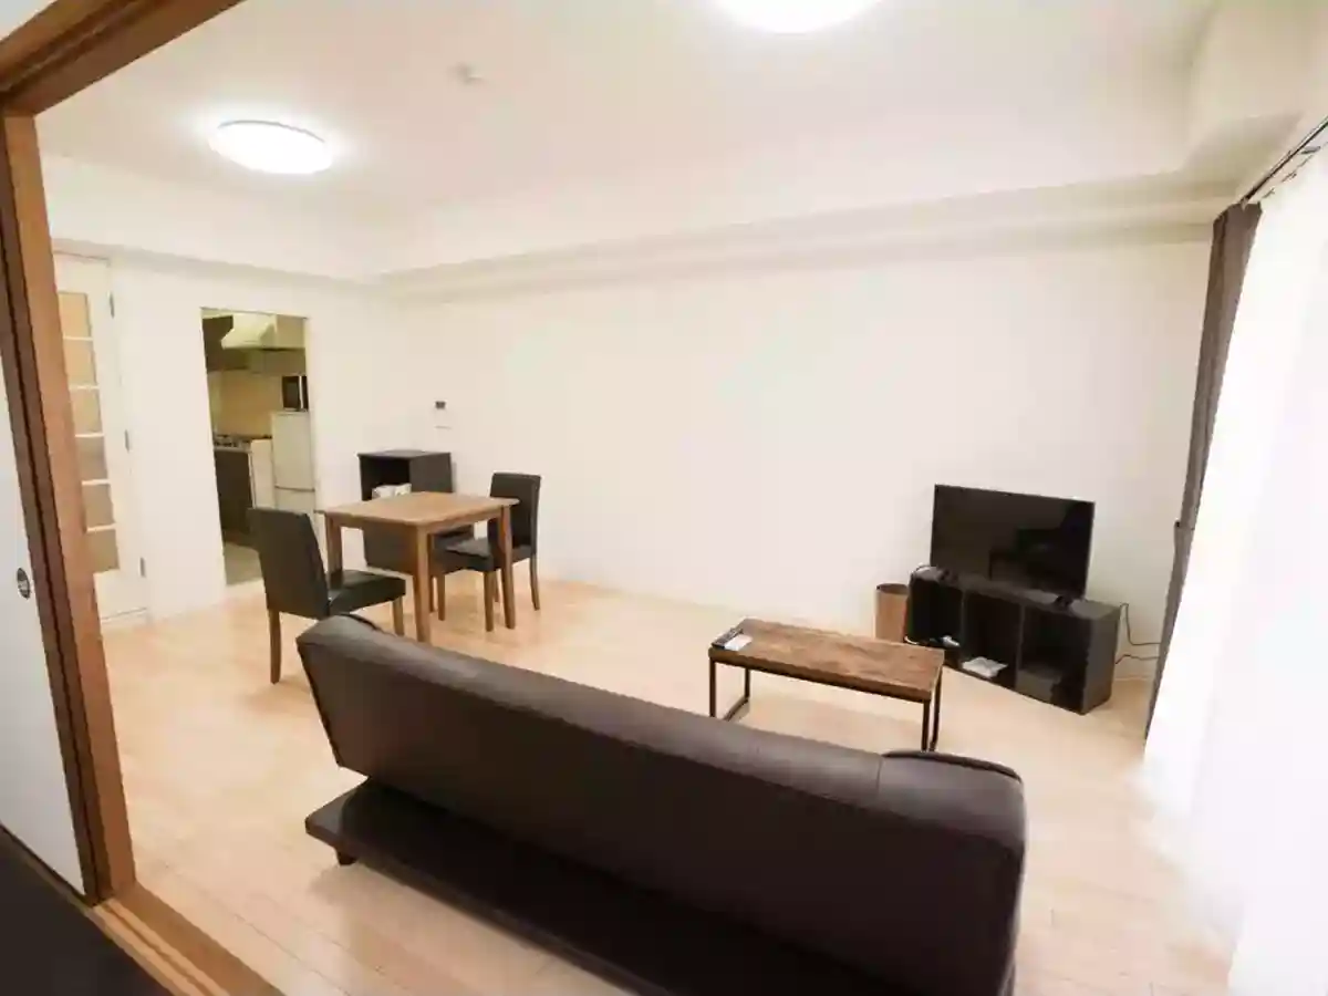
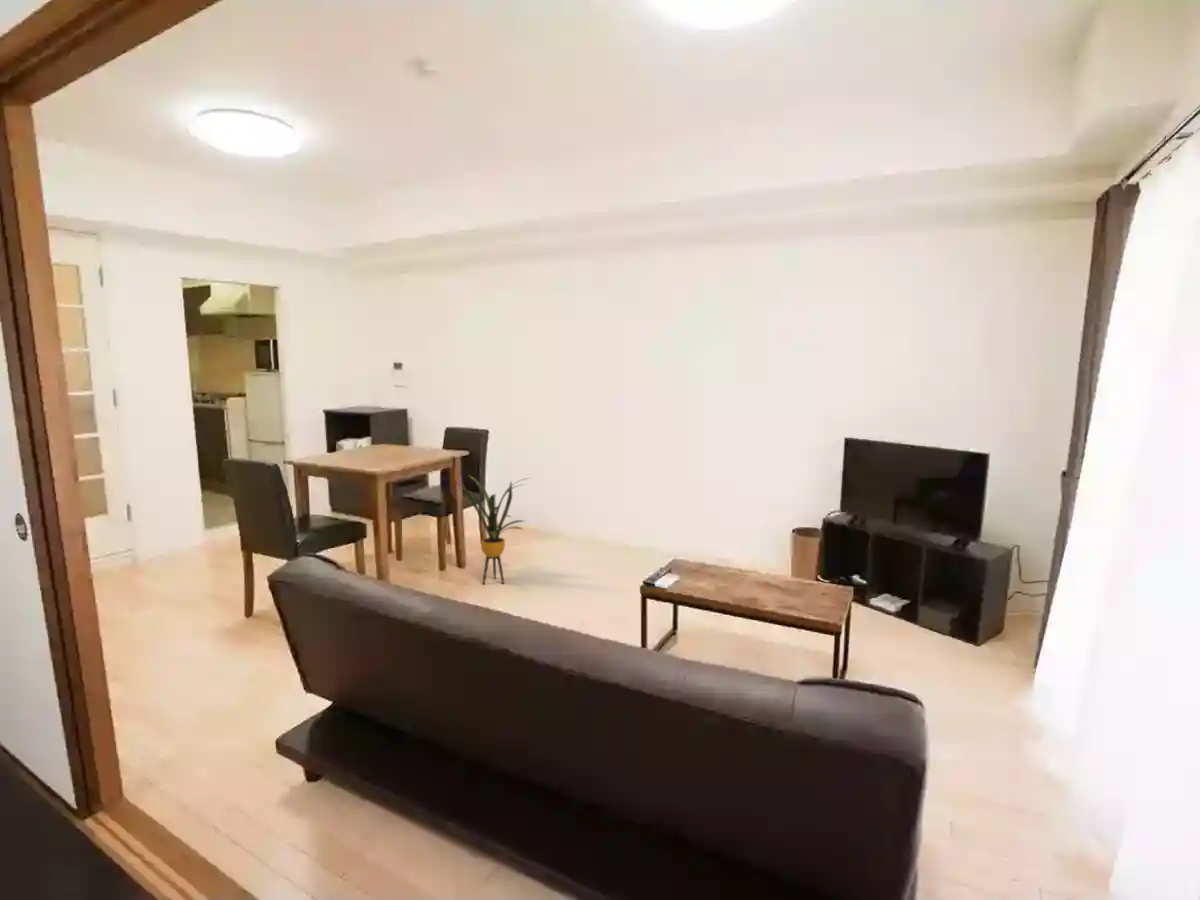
+ house plant (493, 529)
